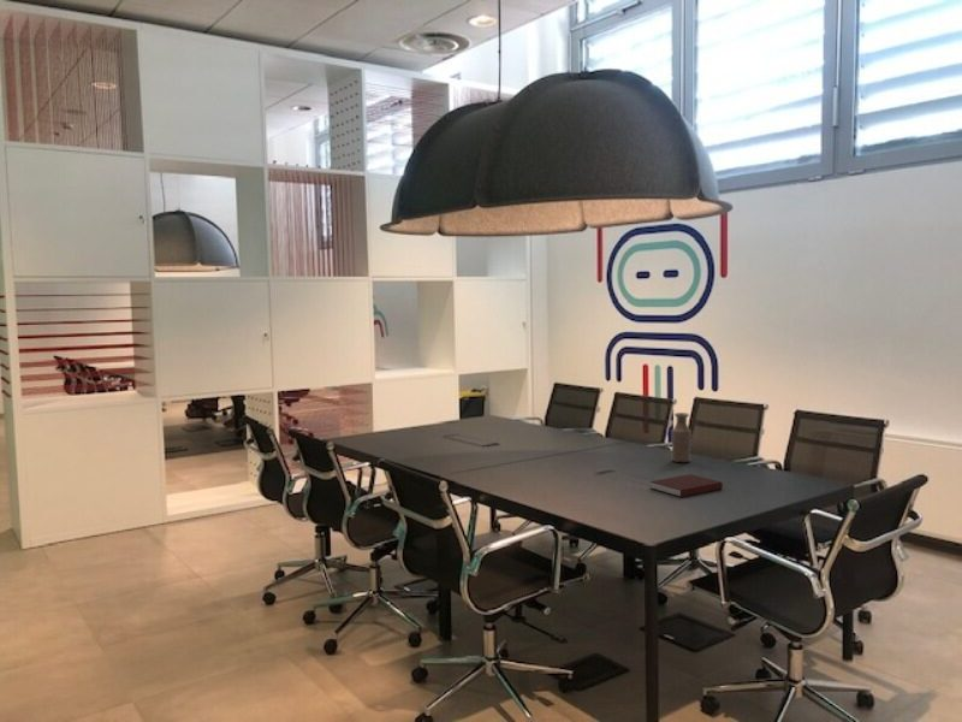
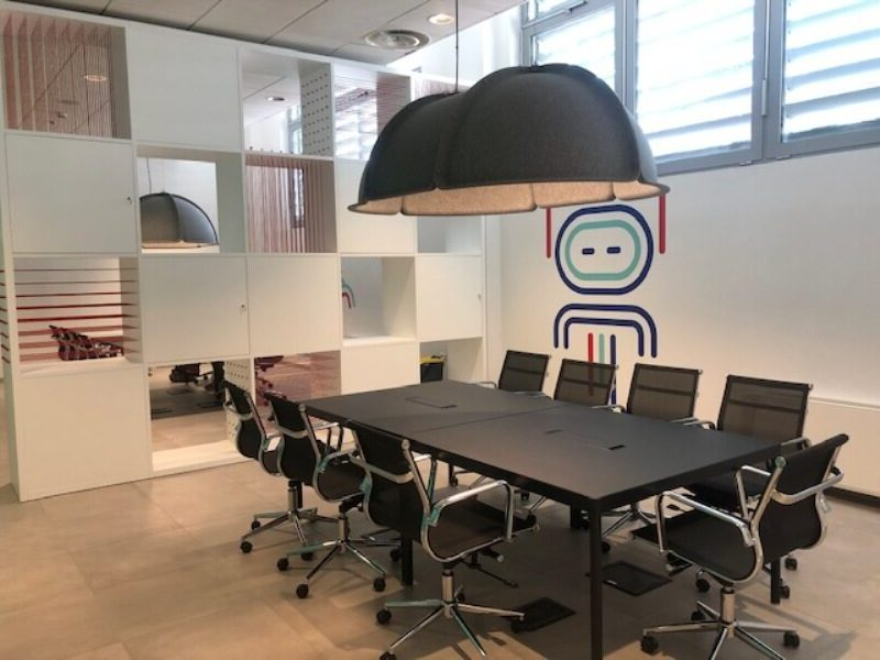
- notebook (685, 485)
- bottle (681, 437)
